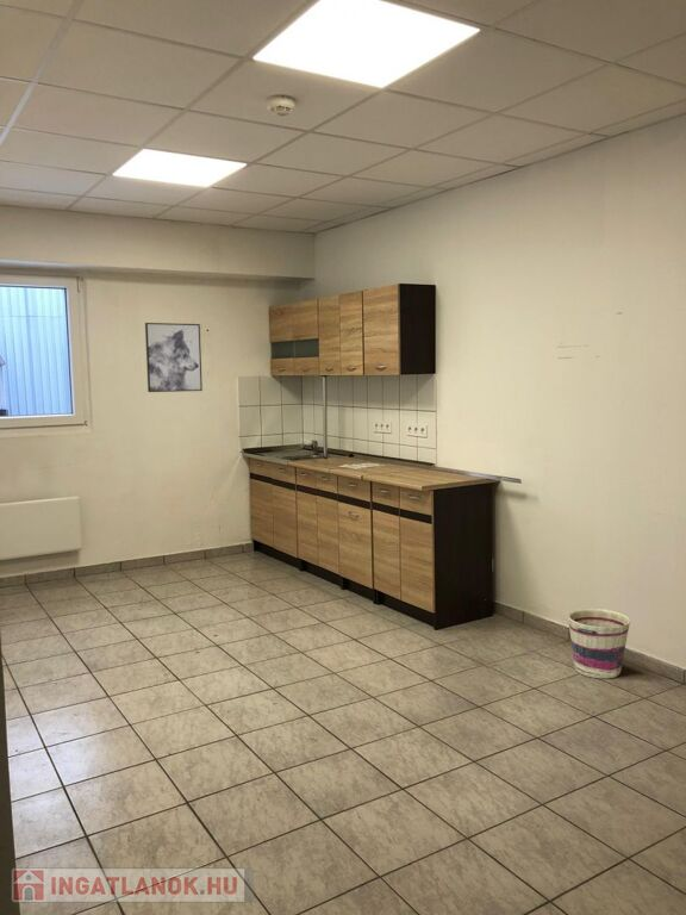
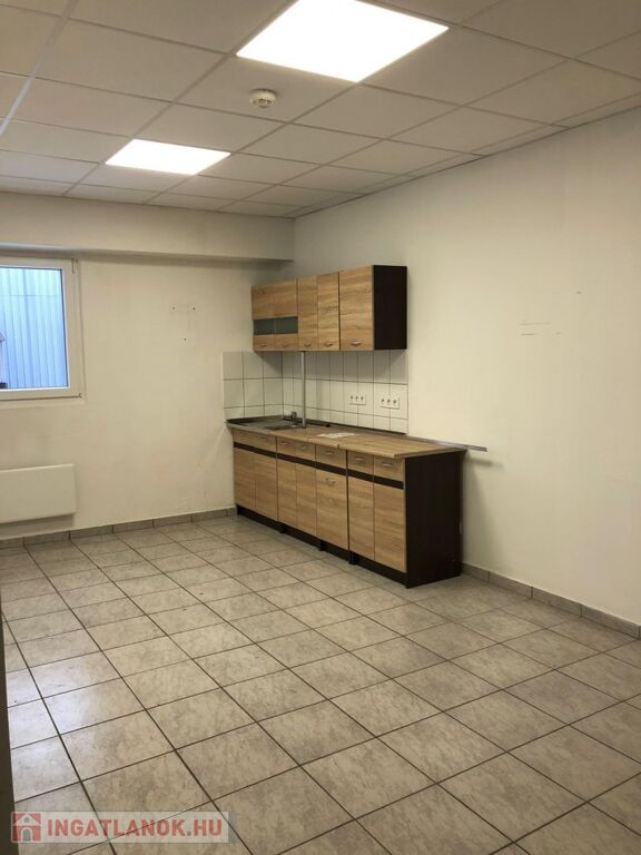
- basket (598, 643)
- wall art (174, 357)
